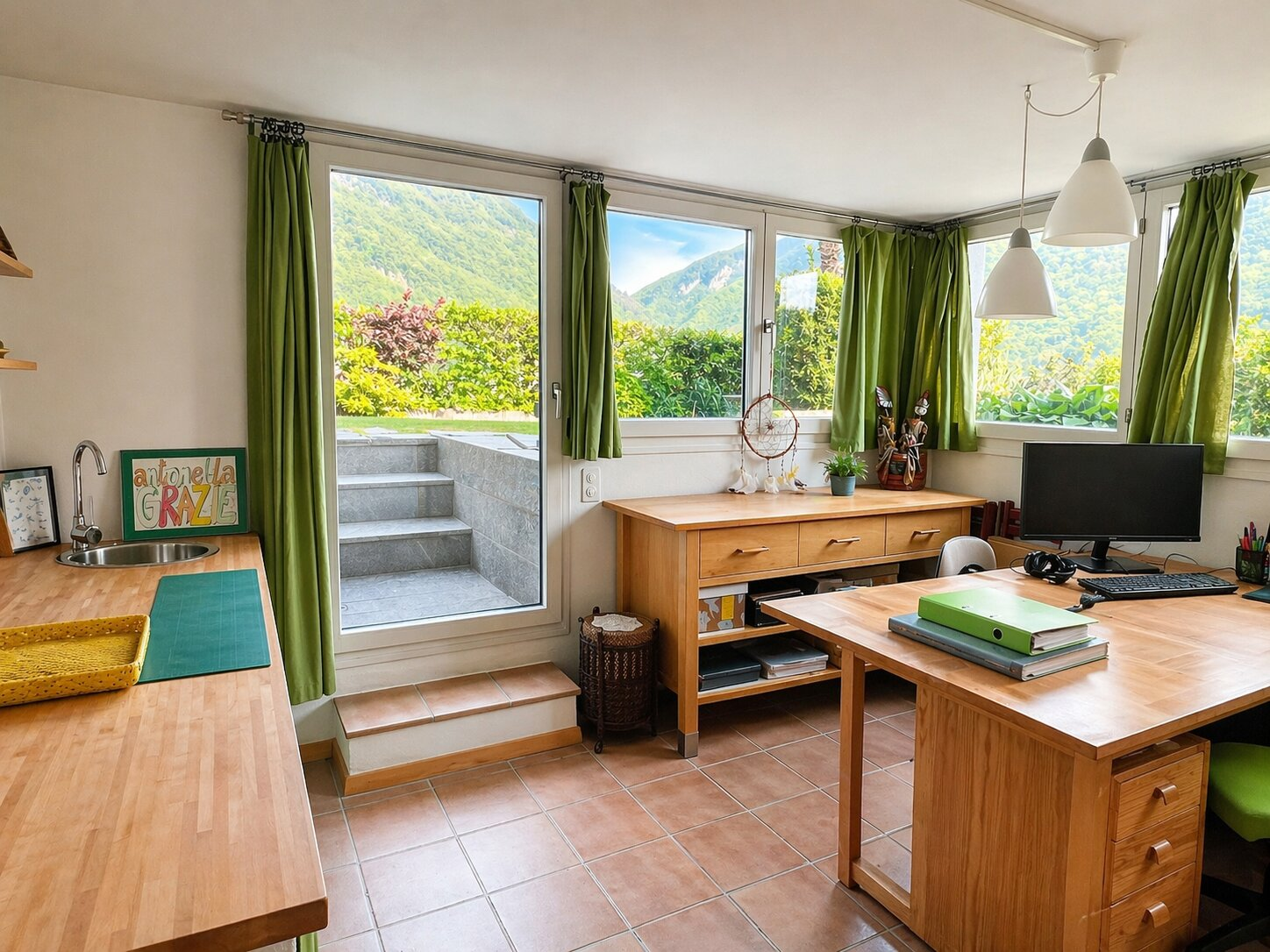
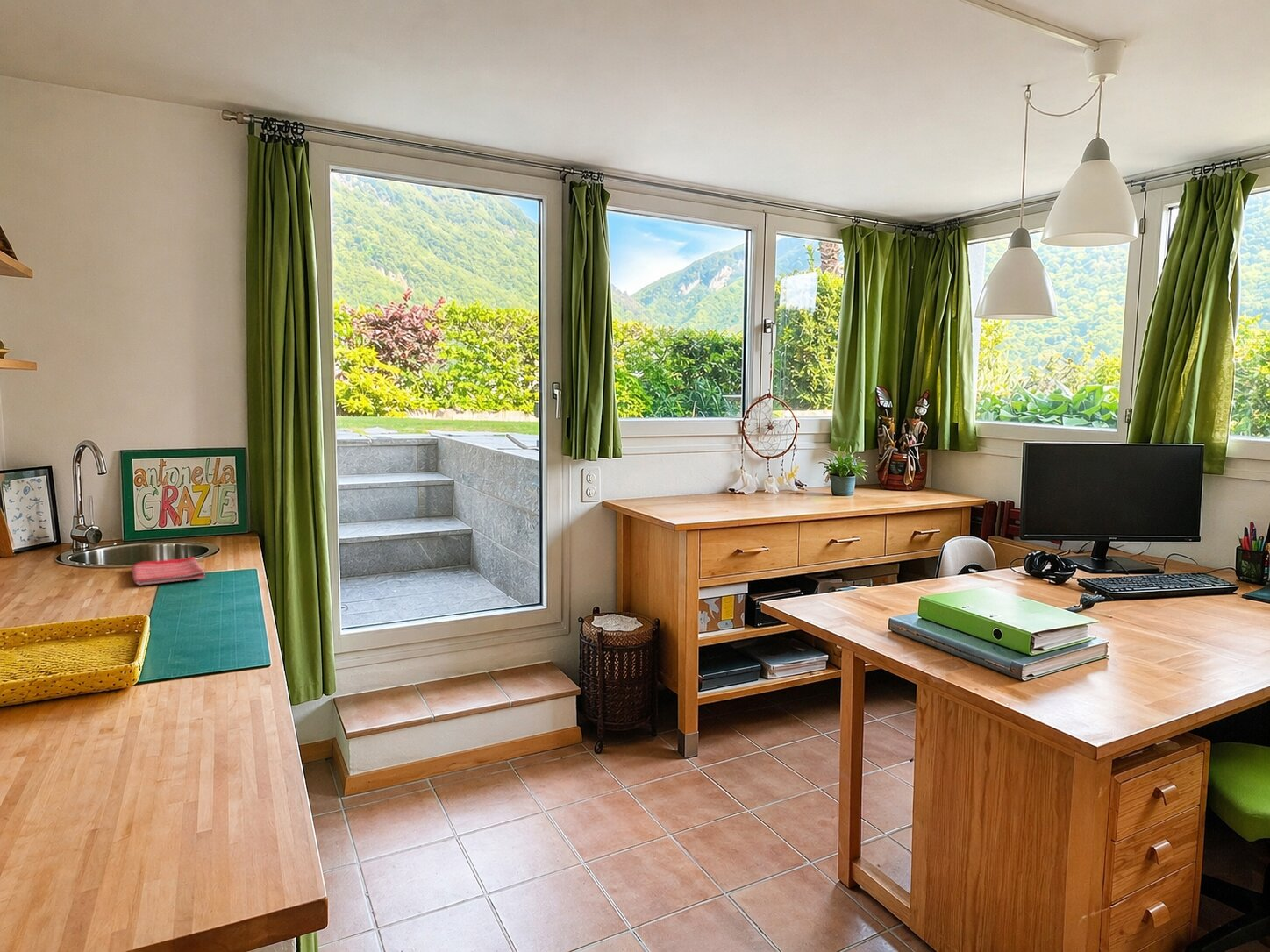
+ dish towel (168, 570)
